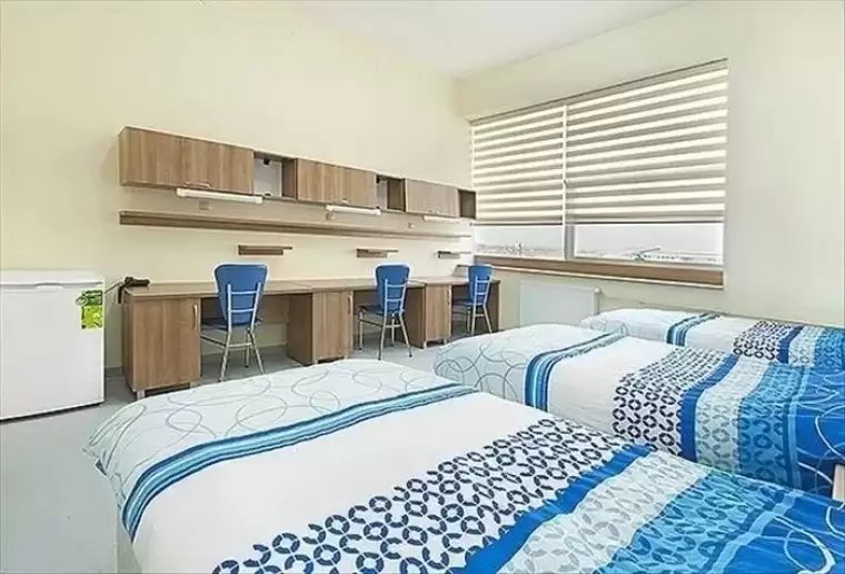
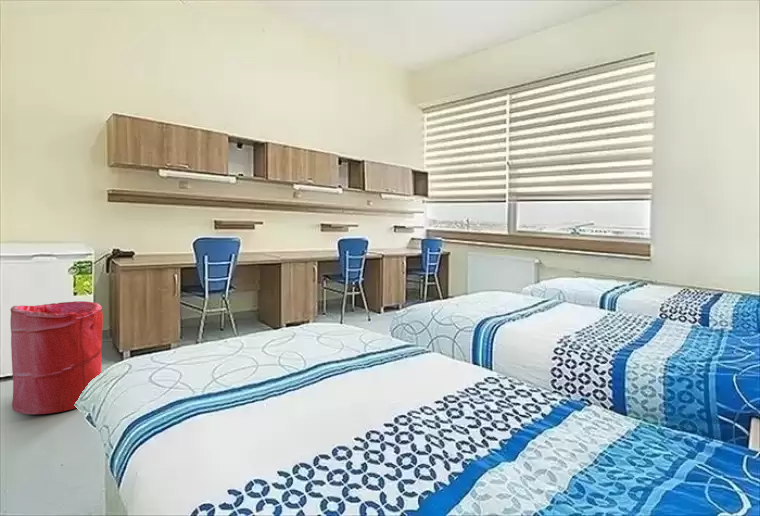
+ laundry hamper (59, 353)
